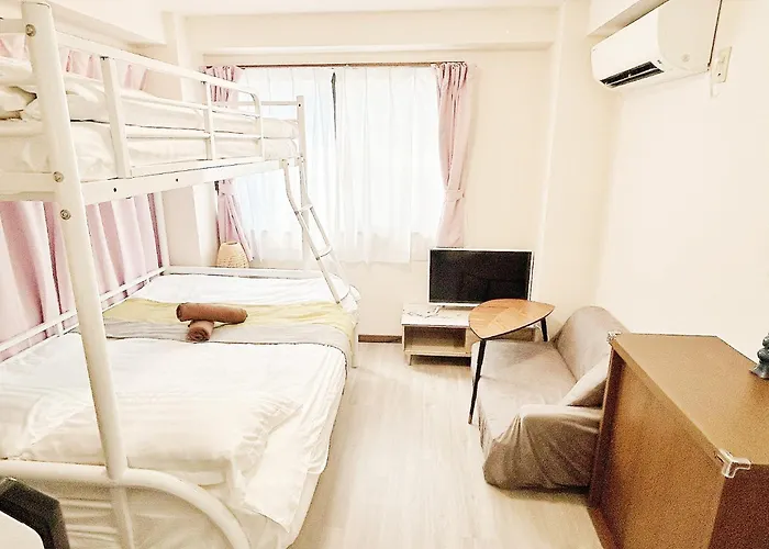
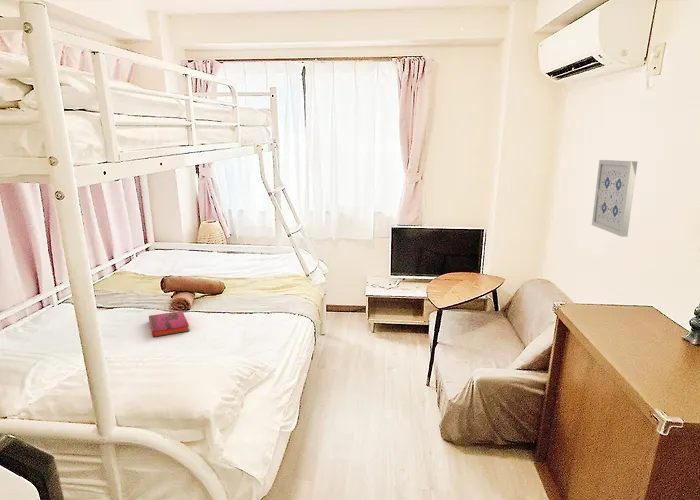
+ wall art (612, 196)
+ hardback book (168, 323)
